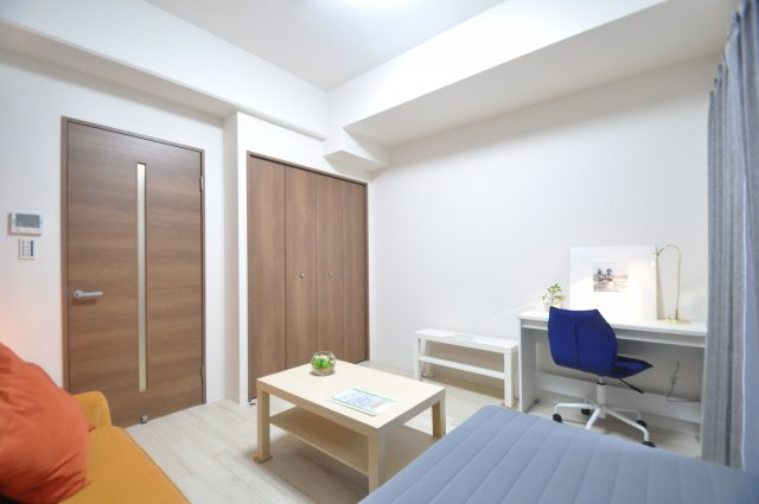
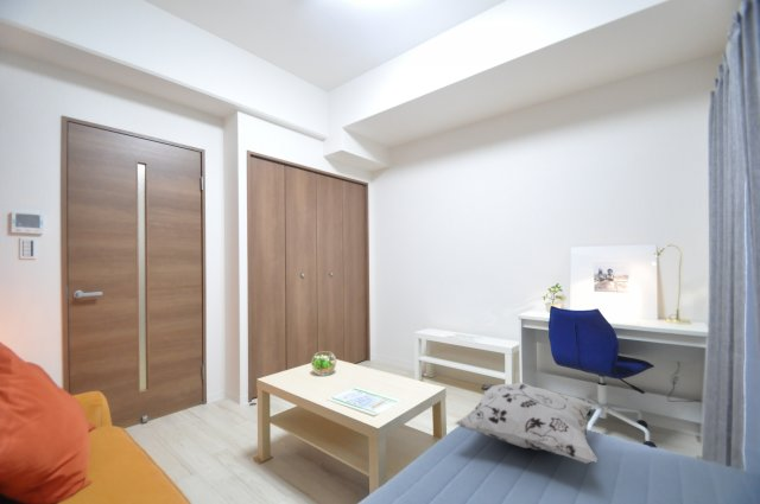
+ decorative pillow (527, 414)
